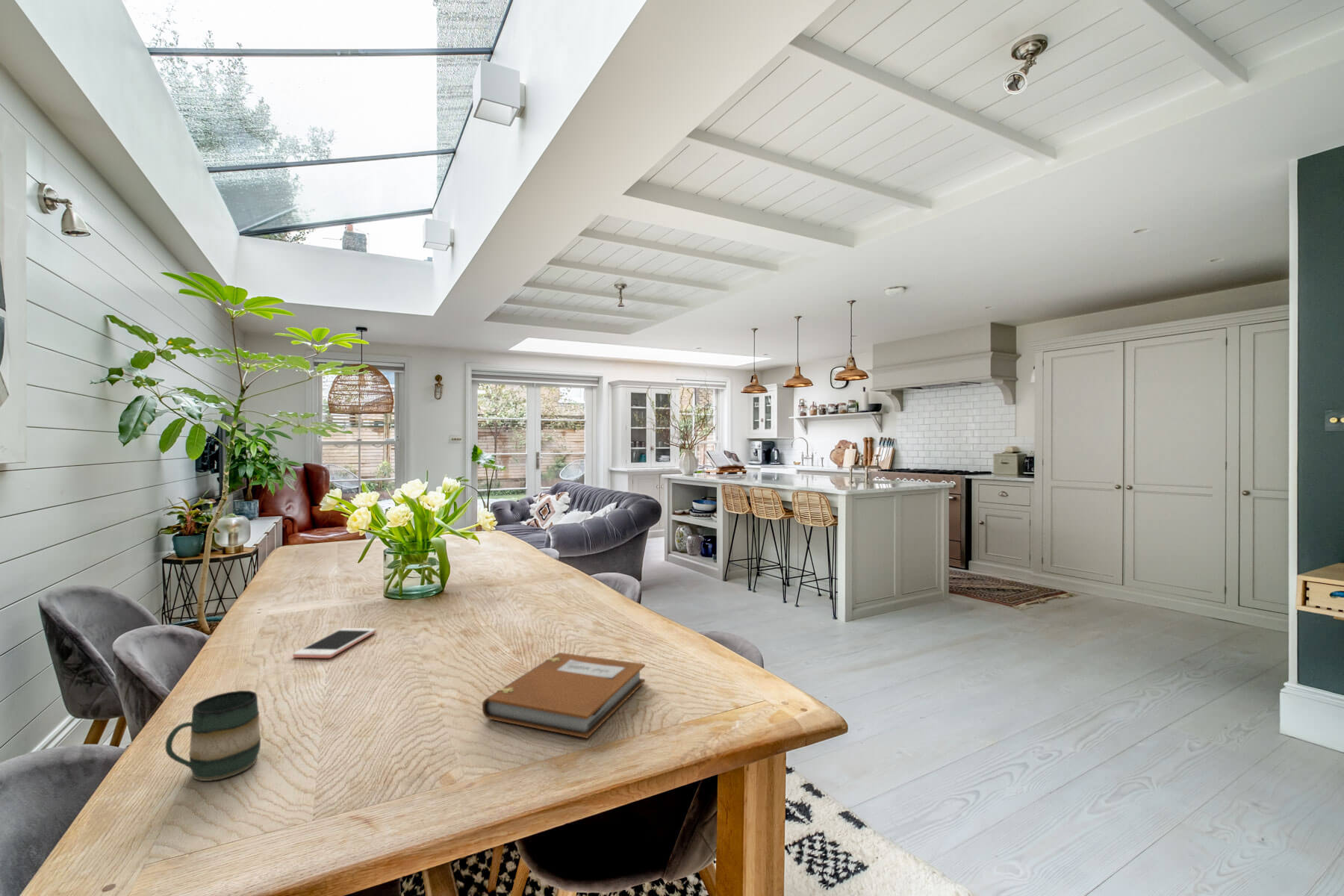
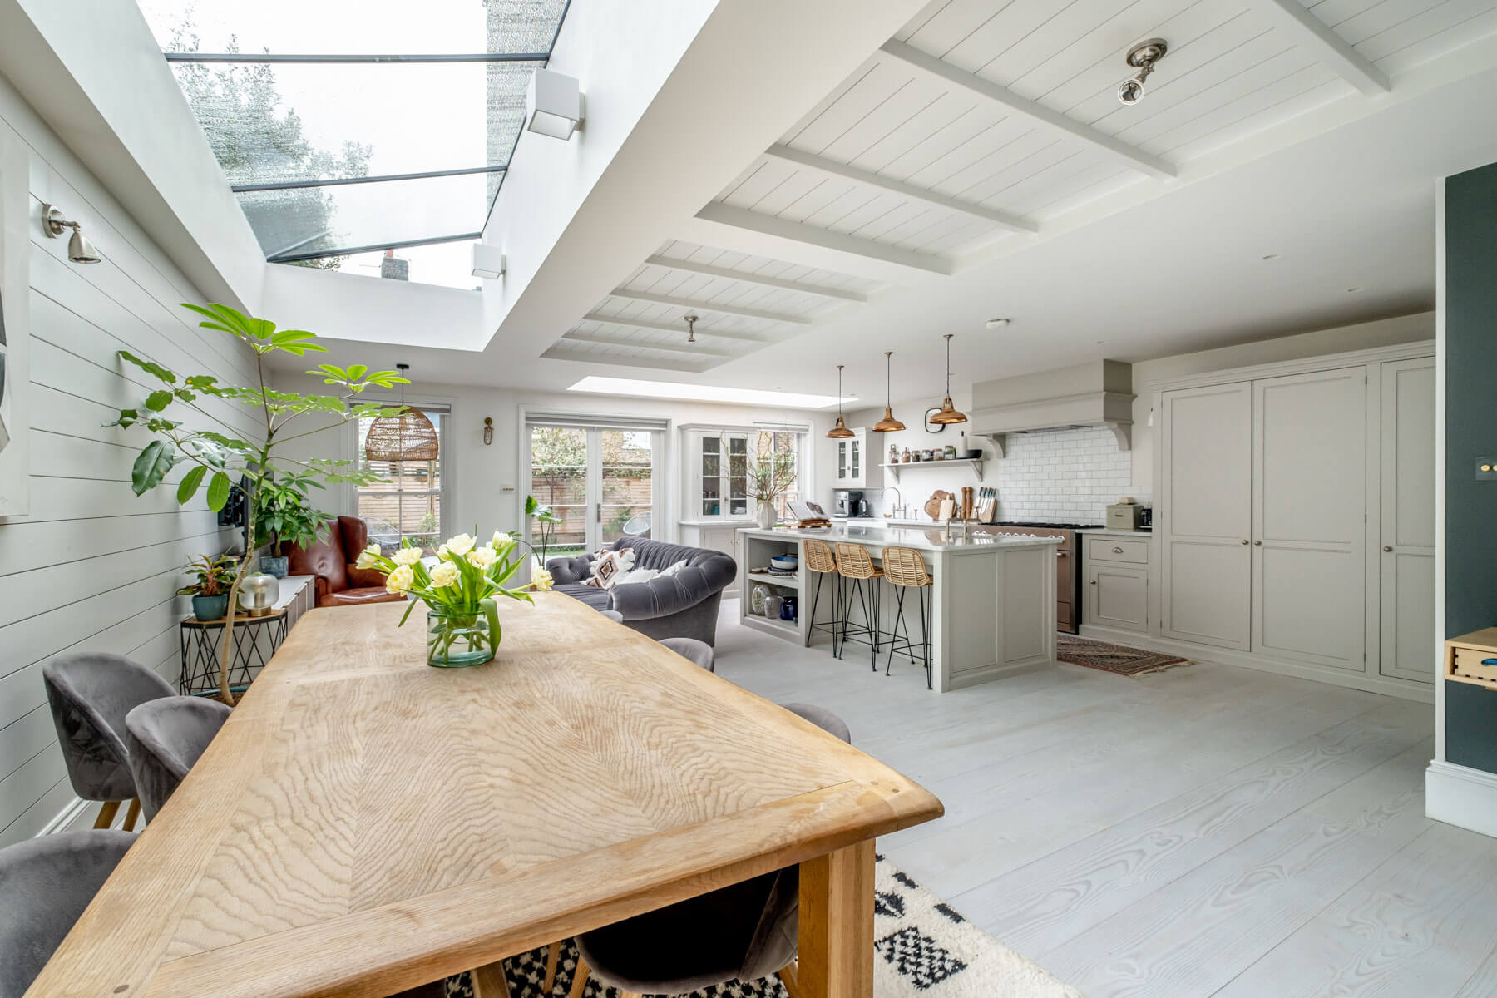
- cell phone (337, 641)
- mug (213, 739)
- notebook (570, 687)
